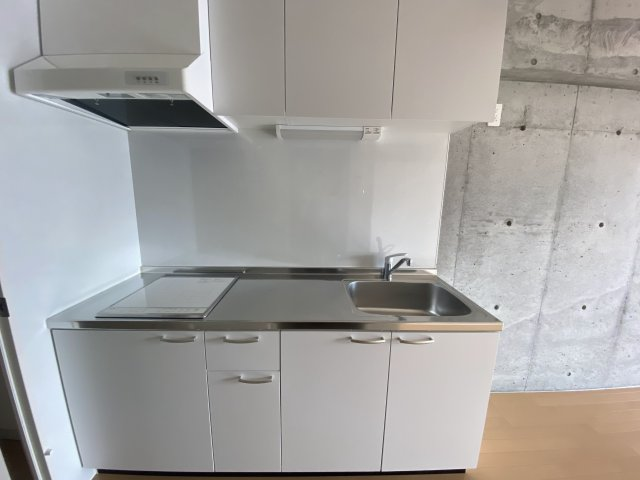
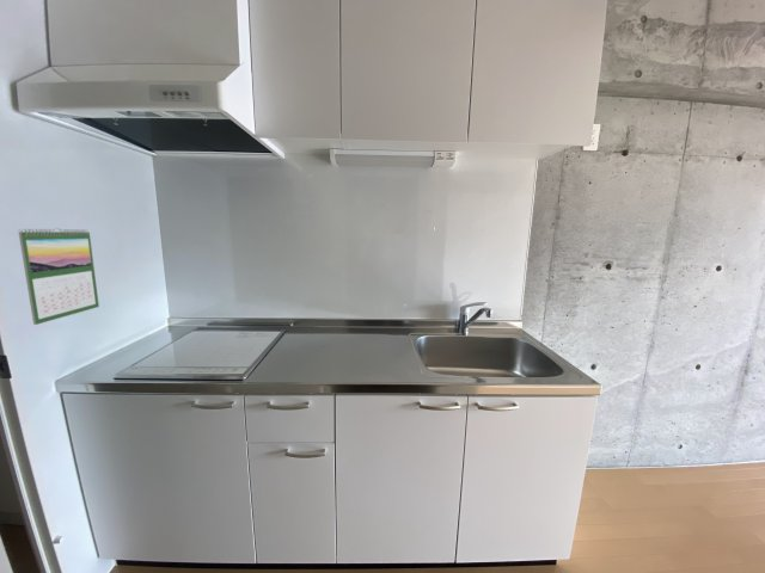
+ calendar (63, 272)
